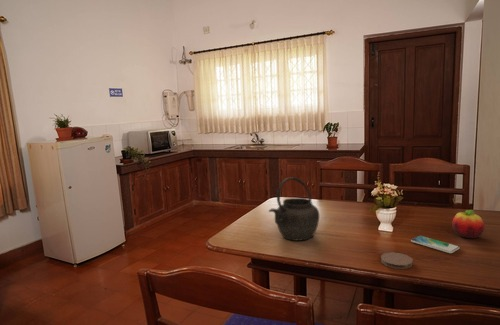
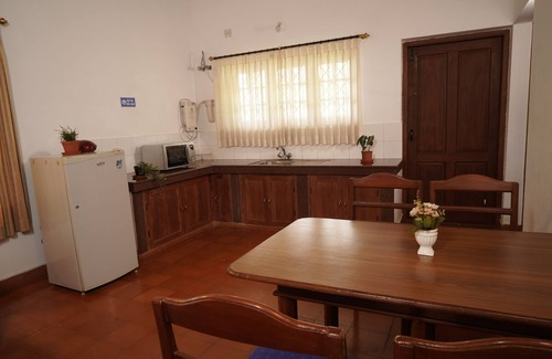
- fruit (468, 223)
- coaster (396, 260)
- smartphone (434, 244)
- kettle (291, 208)
